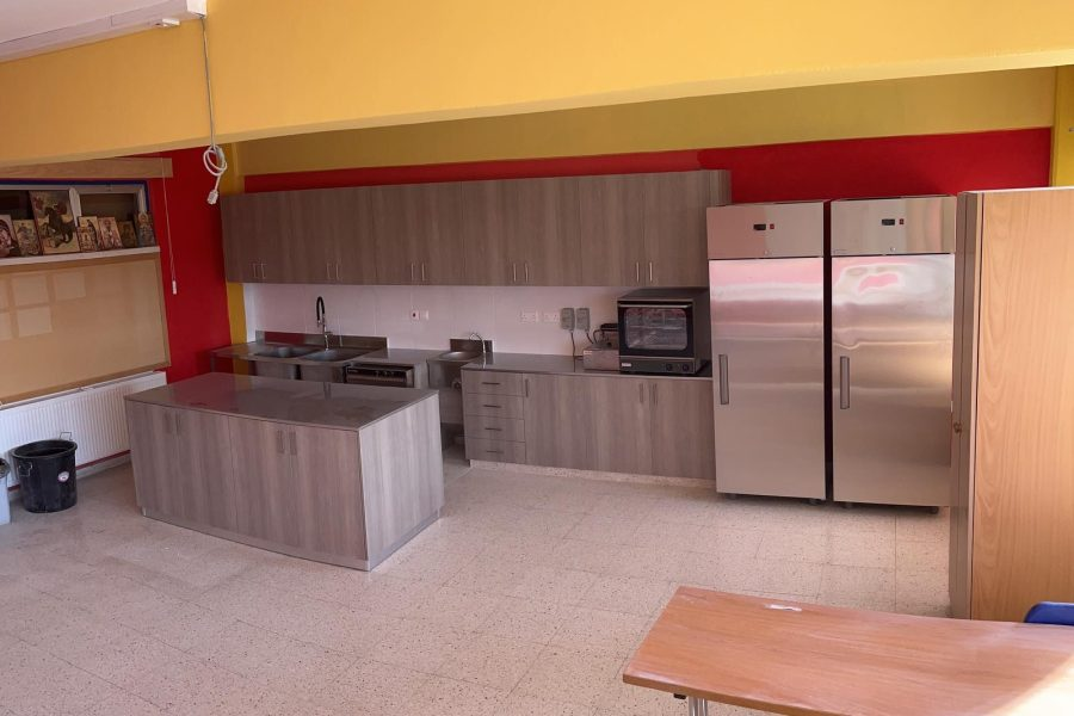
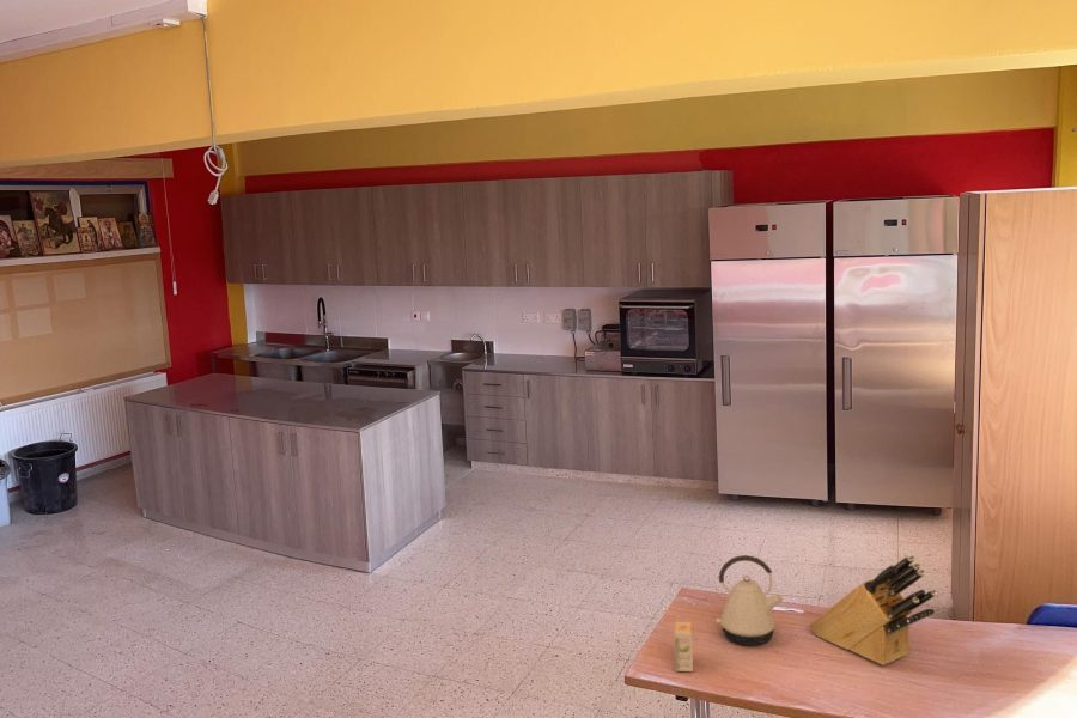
+ kettle (749, 596)
+ tea box (683, 646)
+ knife block (870, 598)
